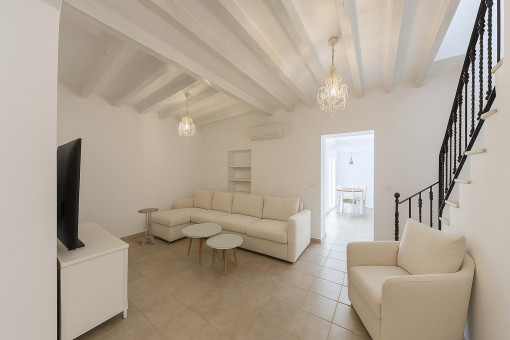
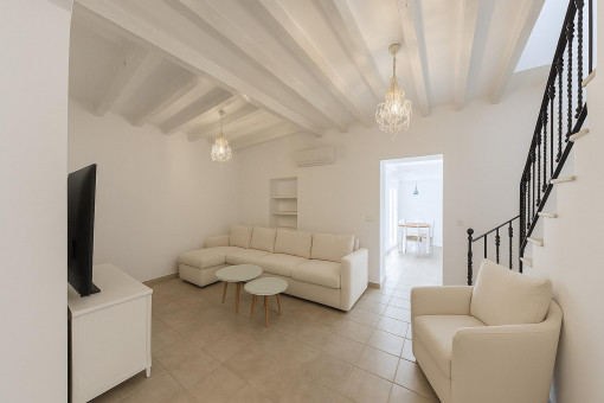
- side table (148, 226)
